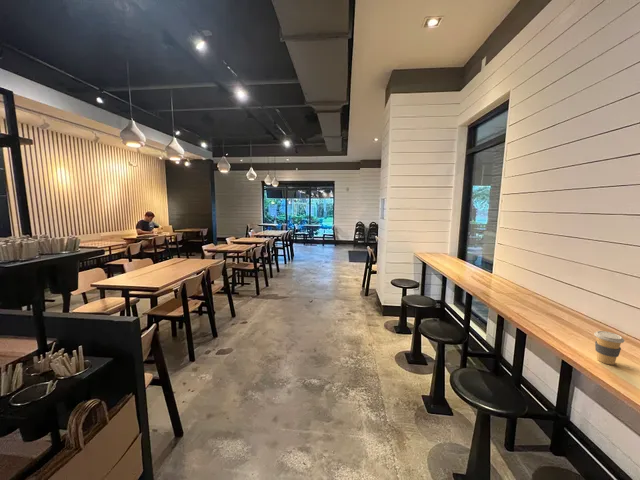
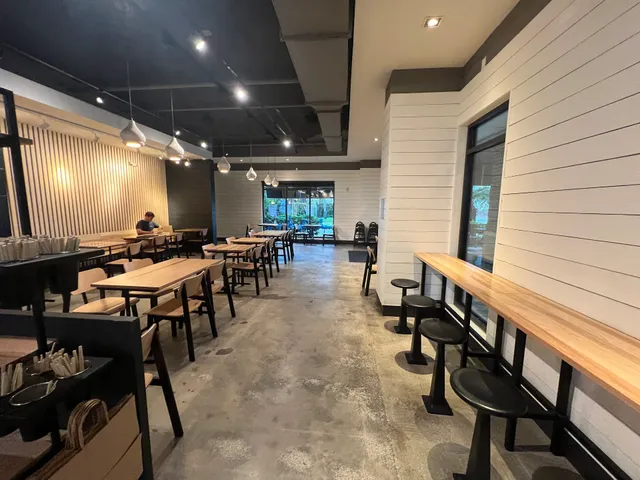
- coffee cup (607, 348)
